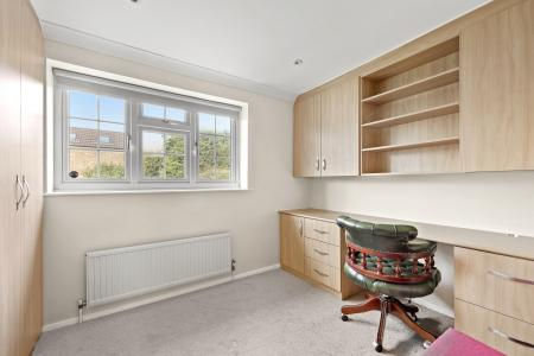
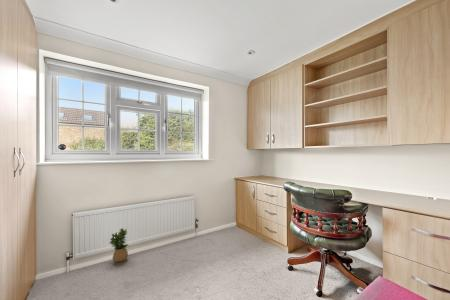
+ potted plant (118, 245)
